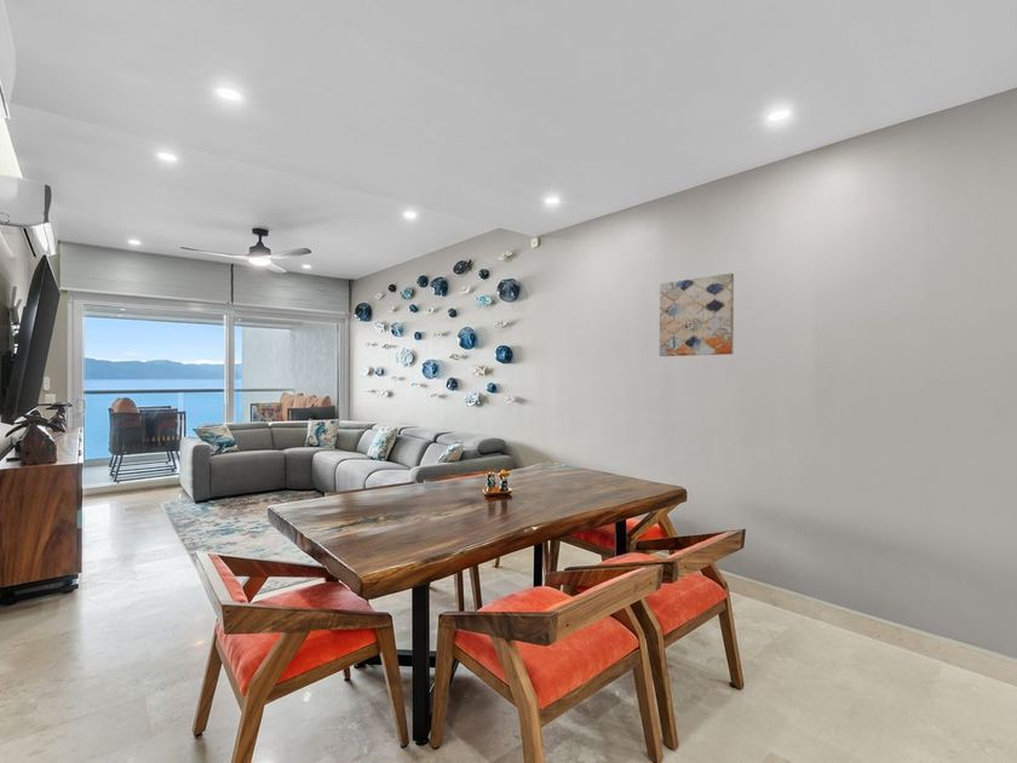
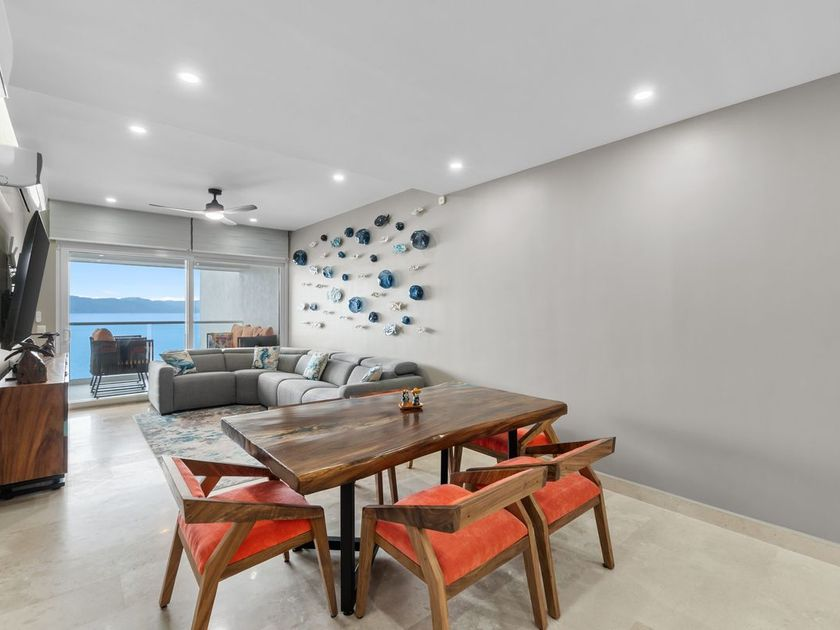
- wall art (694, 316)
